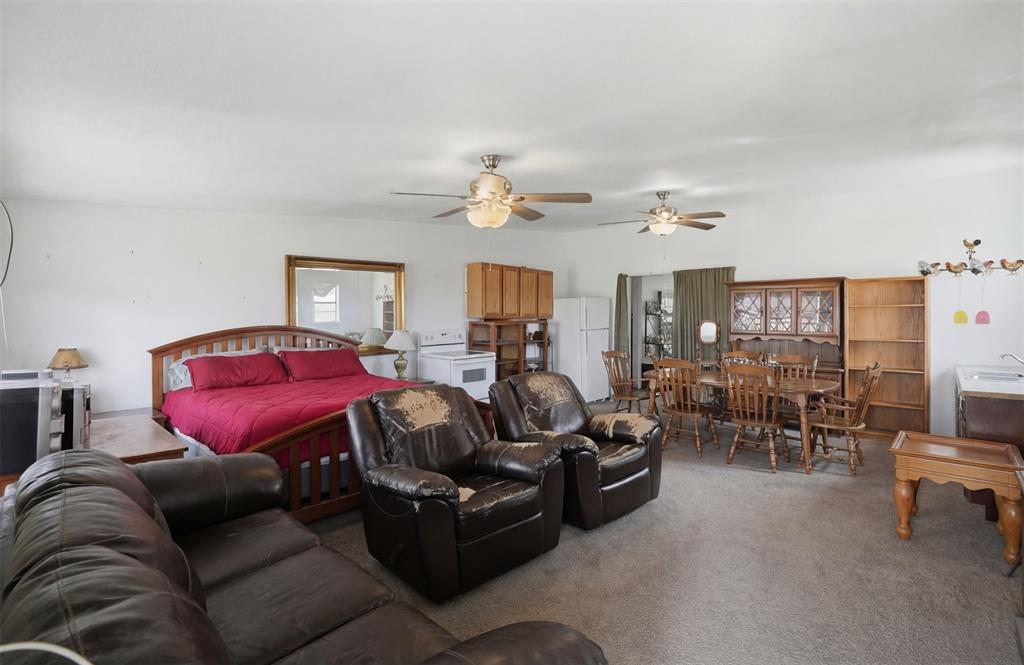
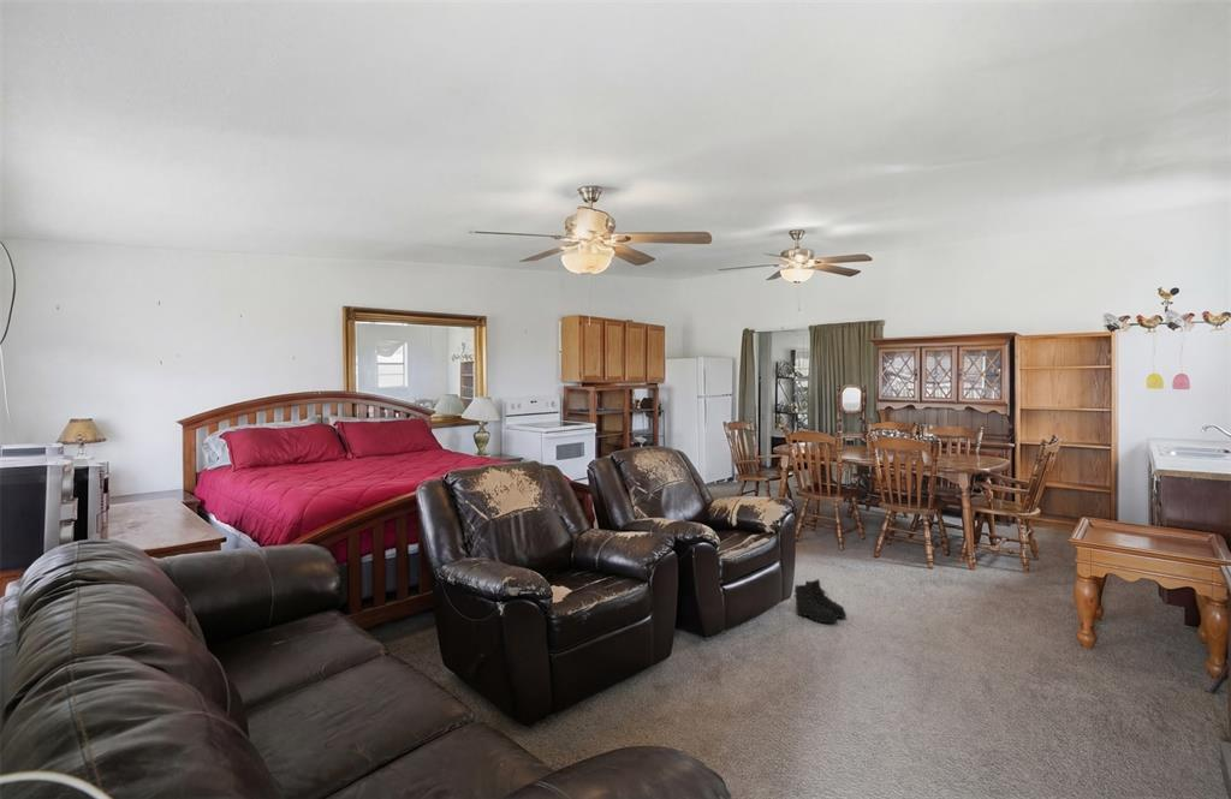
+ boots (819, 598)
